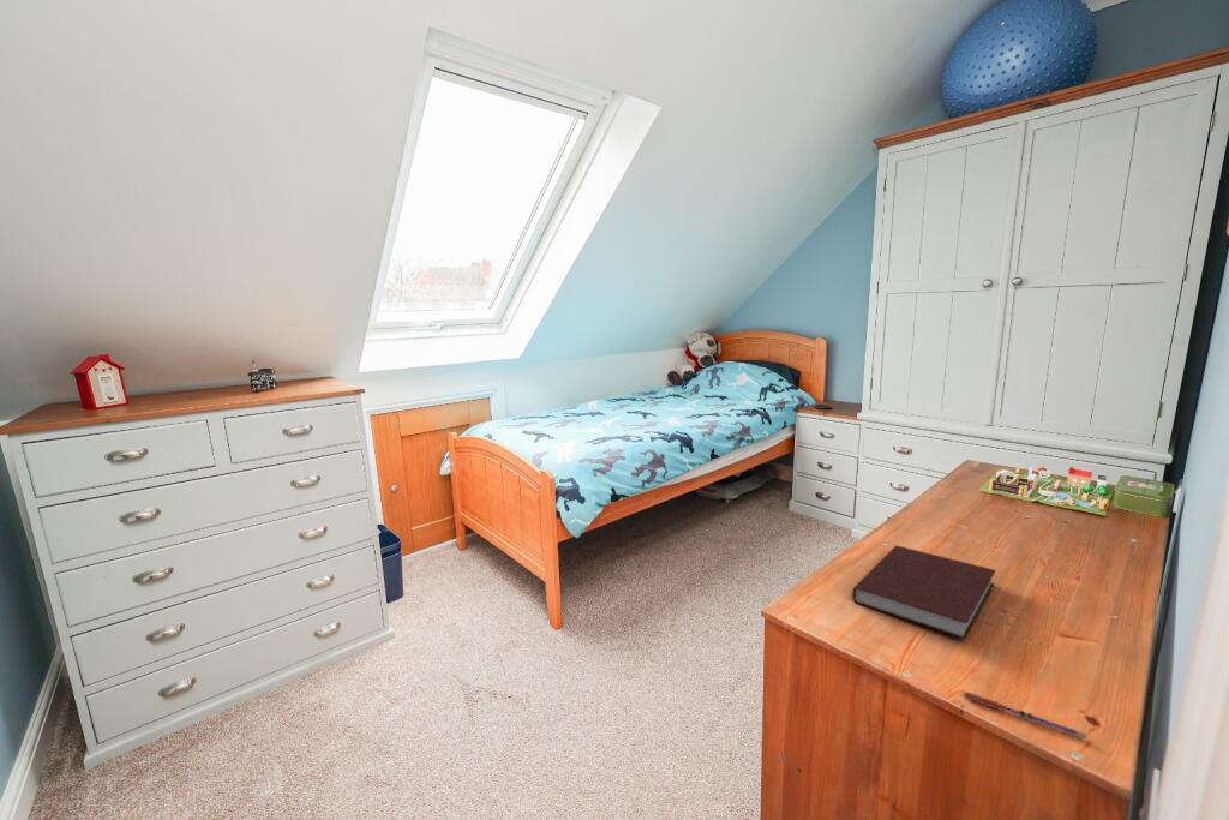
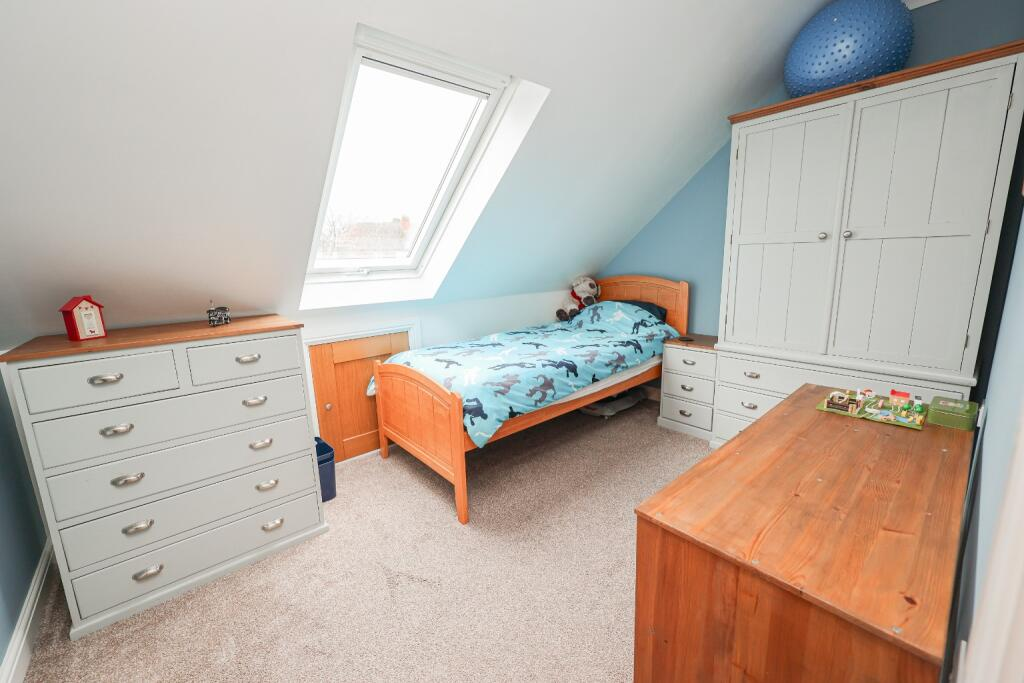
- pen (1023, 713)
- notebook (925, 585)
